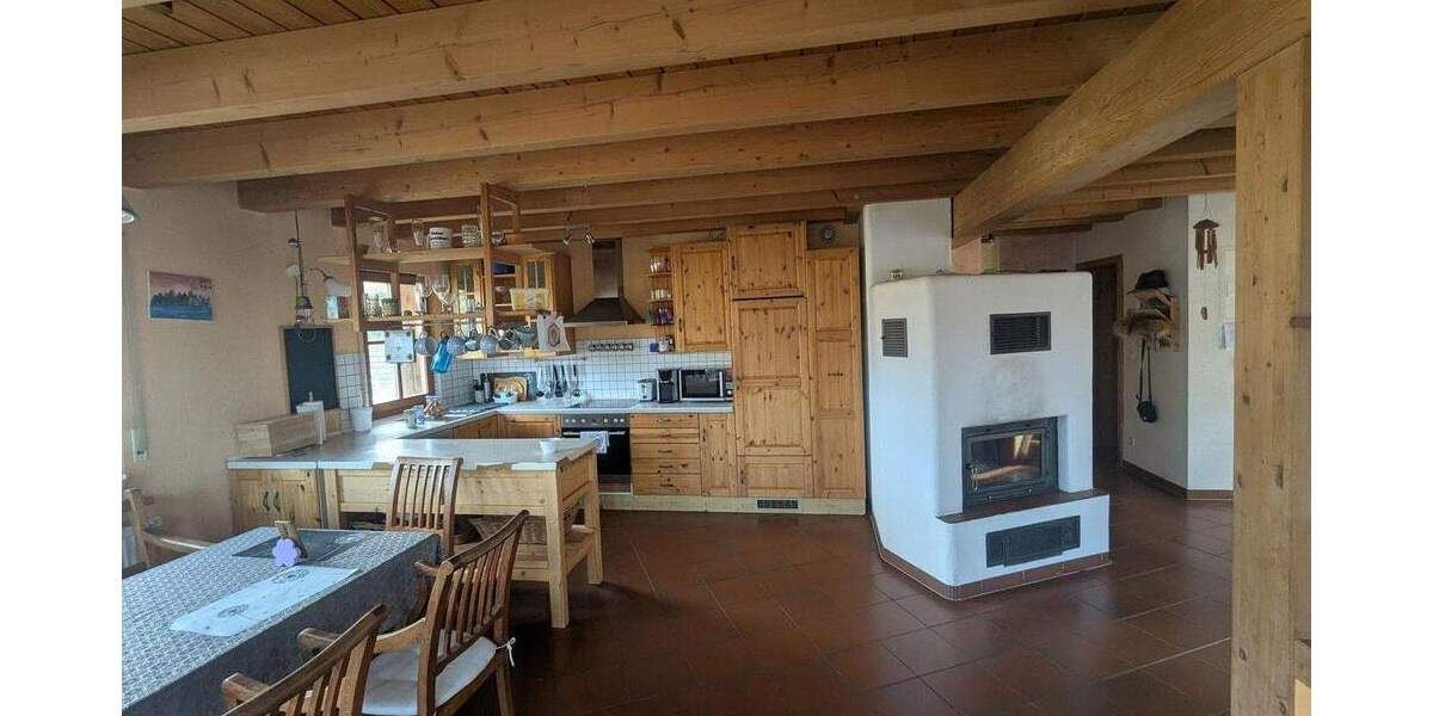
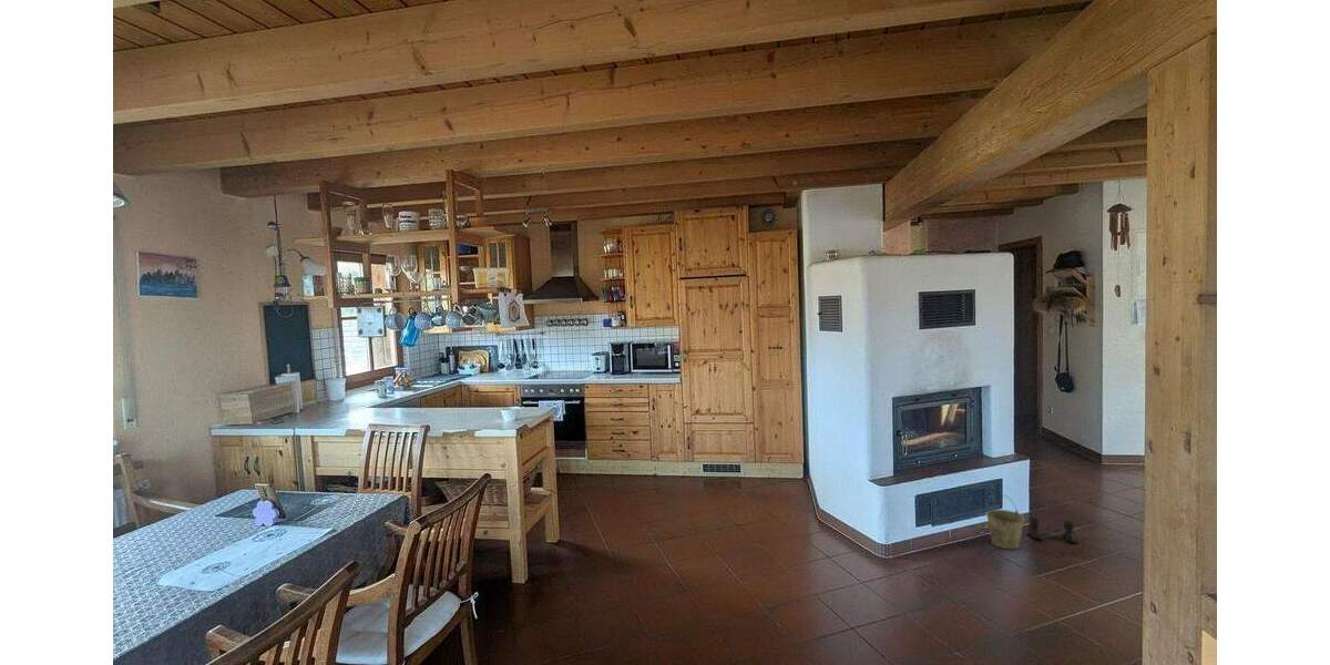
+ boots (1064, 528)
+ bucket (1004, 520)
